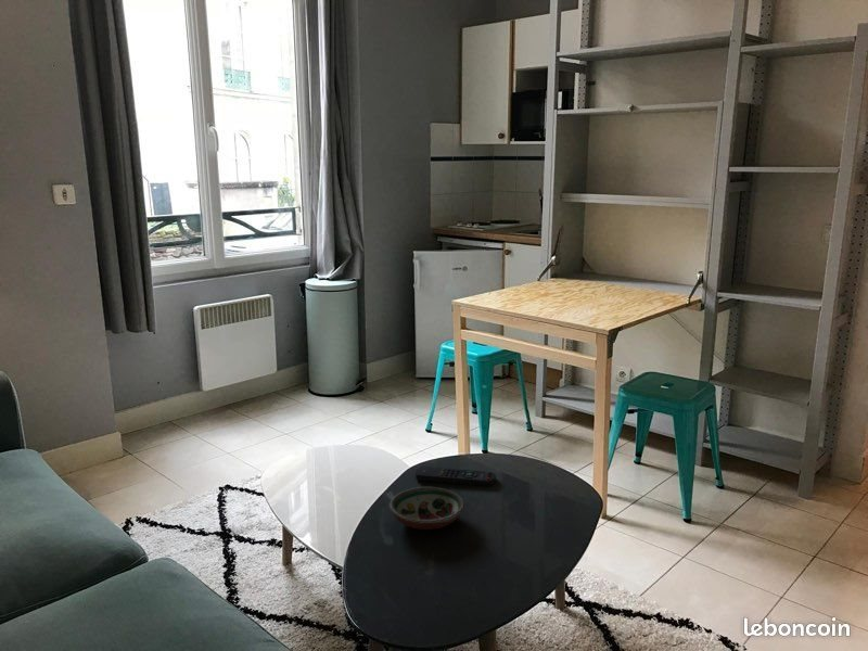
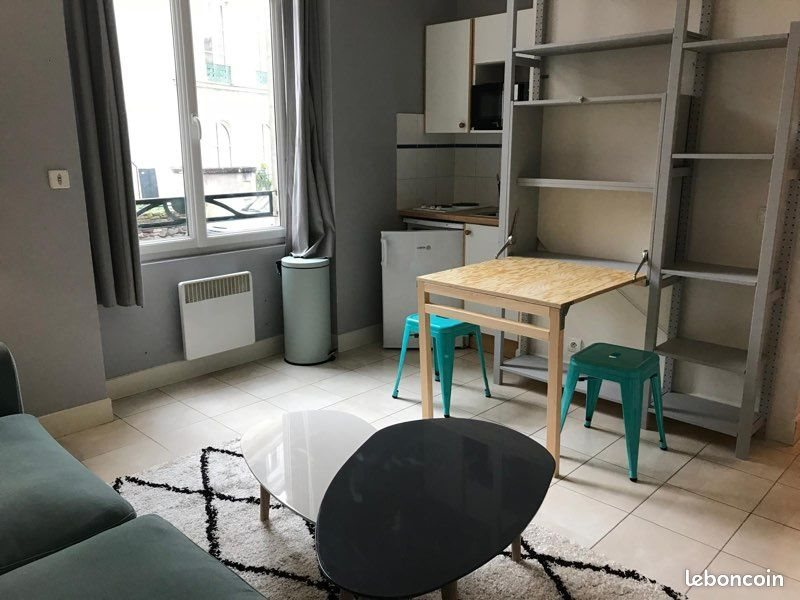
- decorative bowl (426, 511)
- remote control (455, 475)
